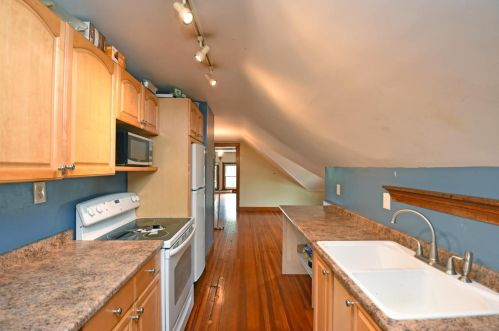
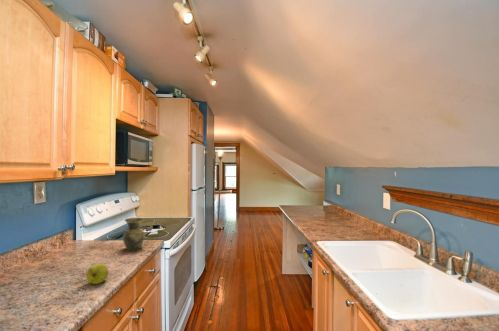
+ apple (97, 273)
+ vase (133, 234)
